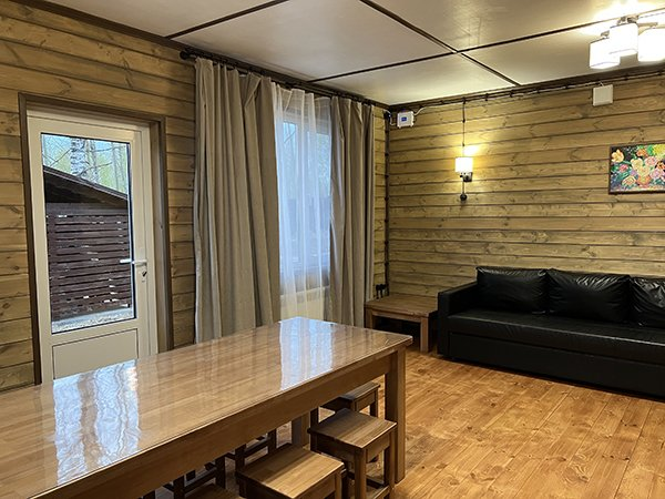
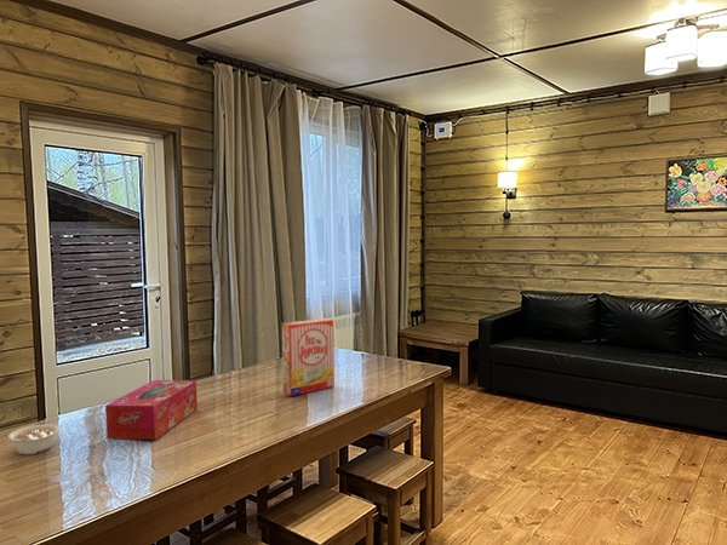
+ legume (34, 438)
+ tissue box (154, 407)
+ board games (308, 355)
